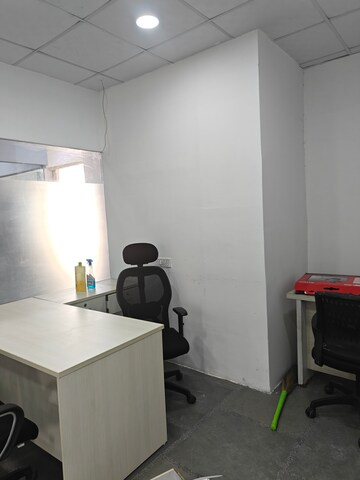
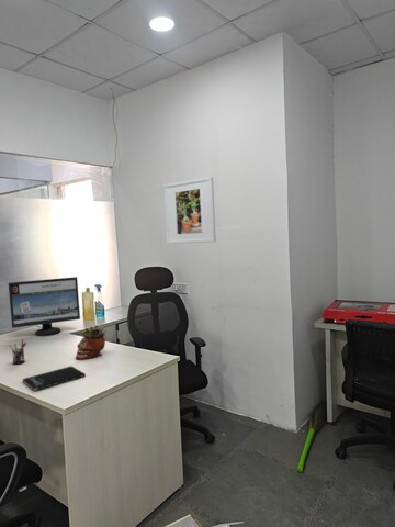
+ notebook (54, 377)
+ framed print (189, 212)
+ computer monitor (45, 305)
+ pen holder (18, 351)
+ succulent planter (90, 340)
